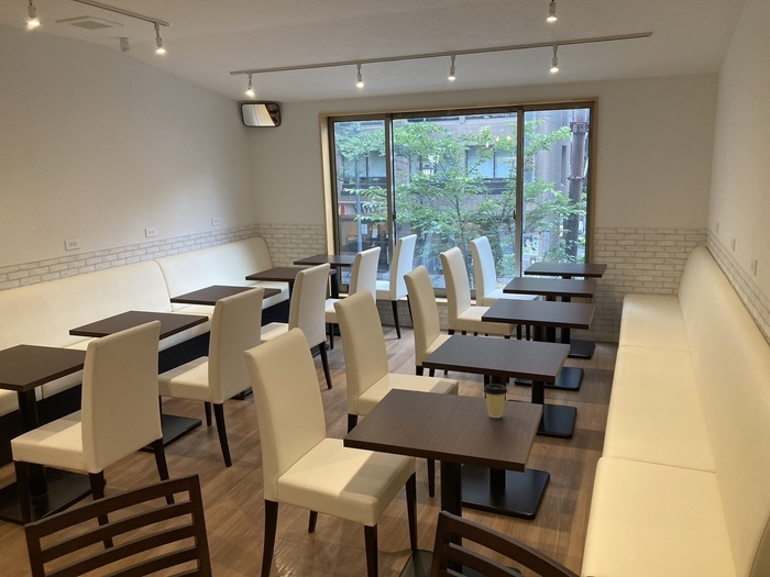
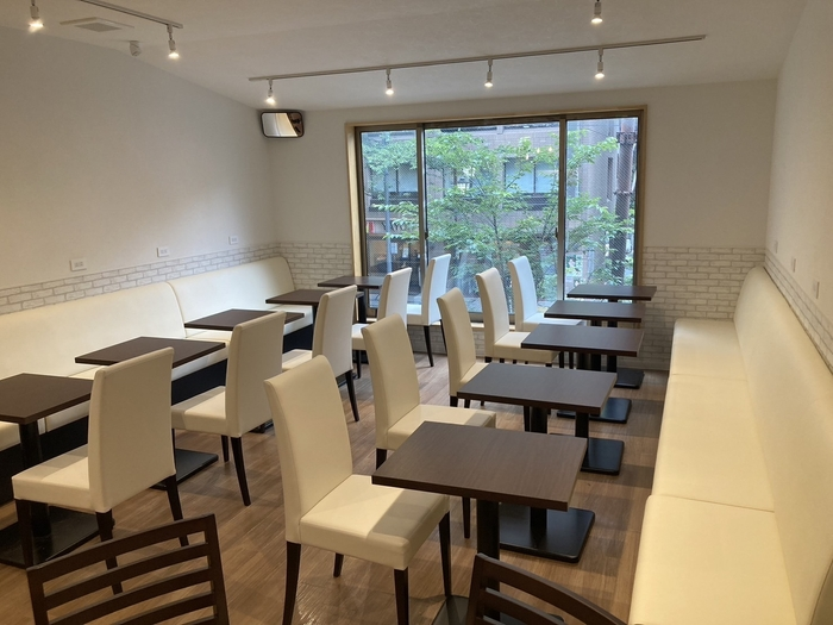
- coffee cup (495, 400)
